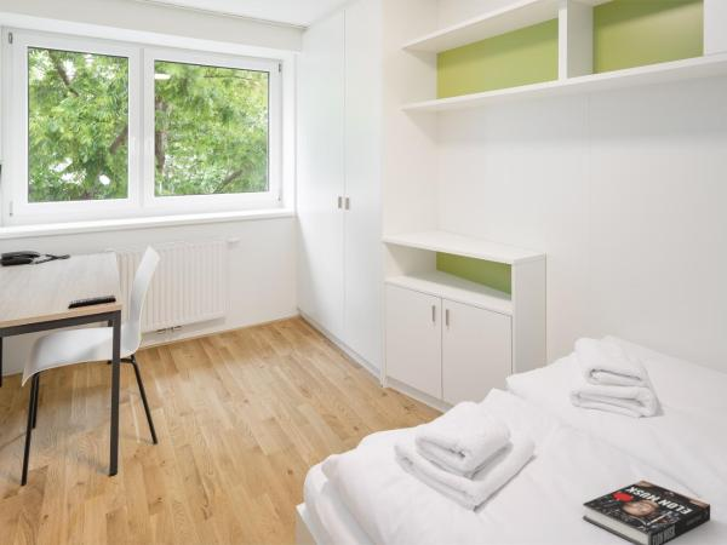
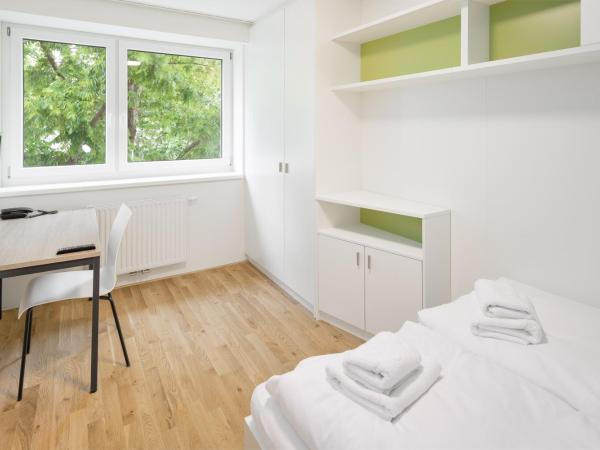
- book (646, 511)
